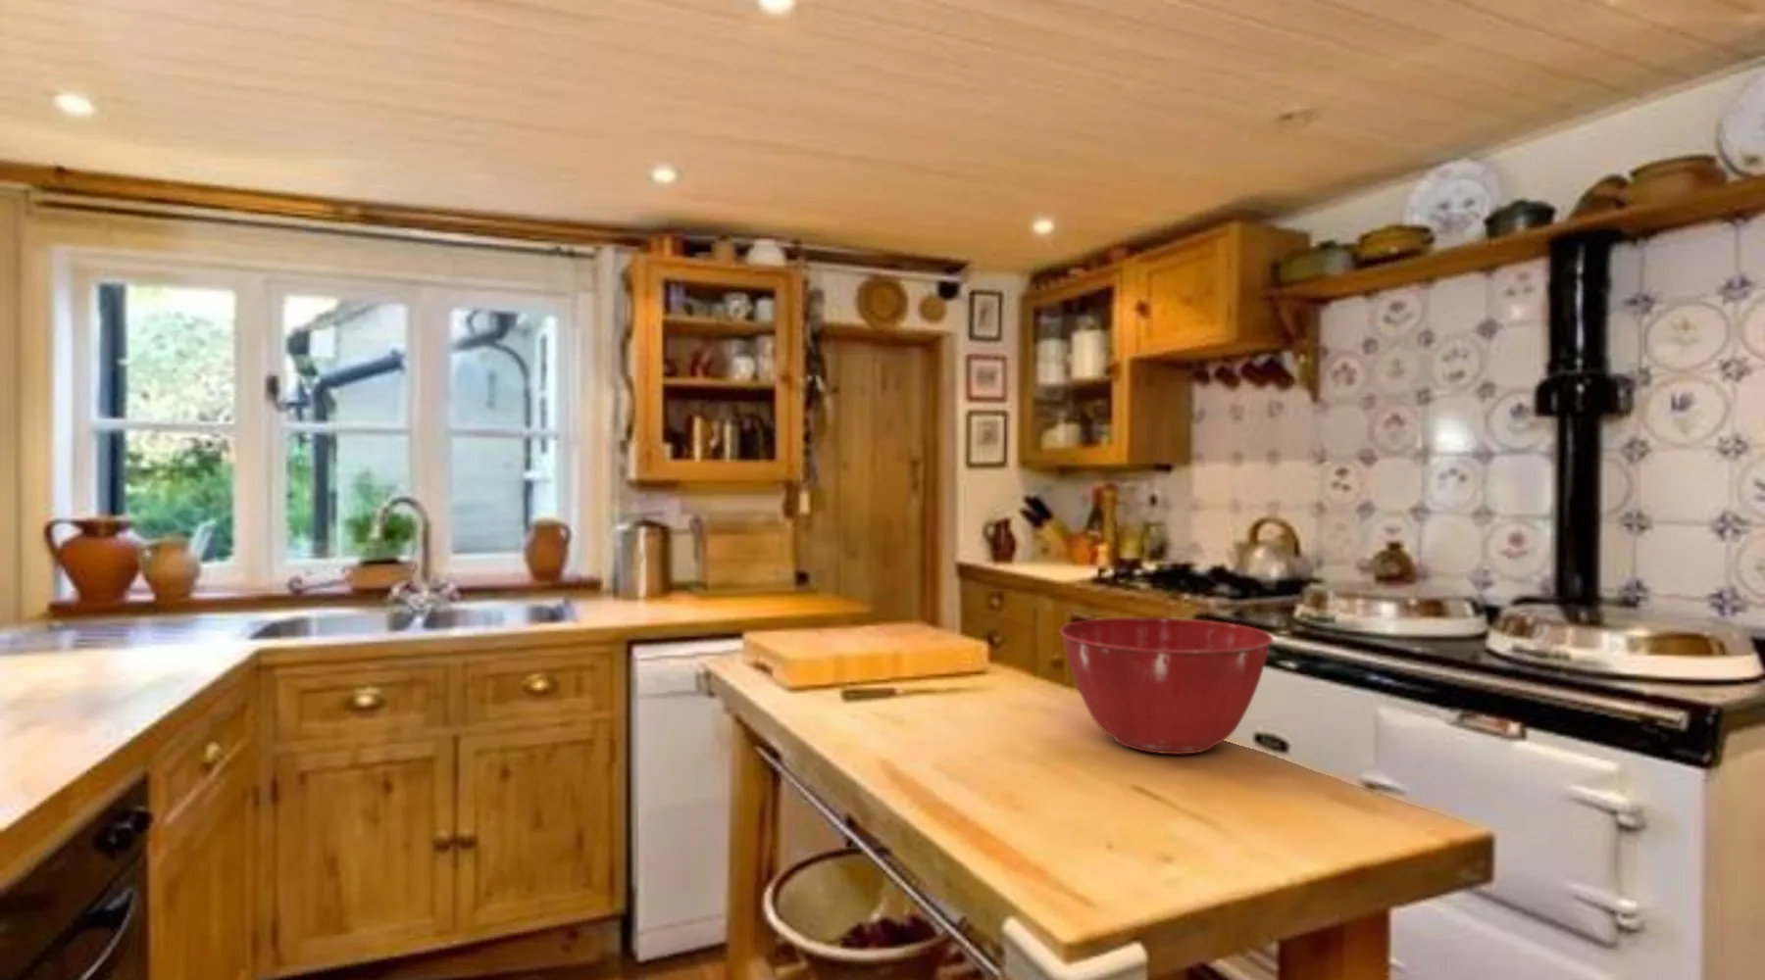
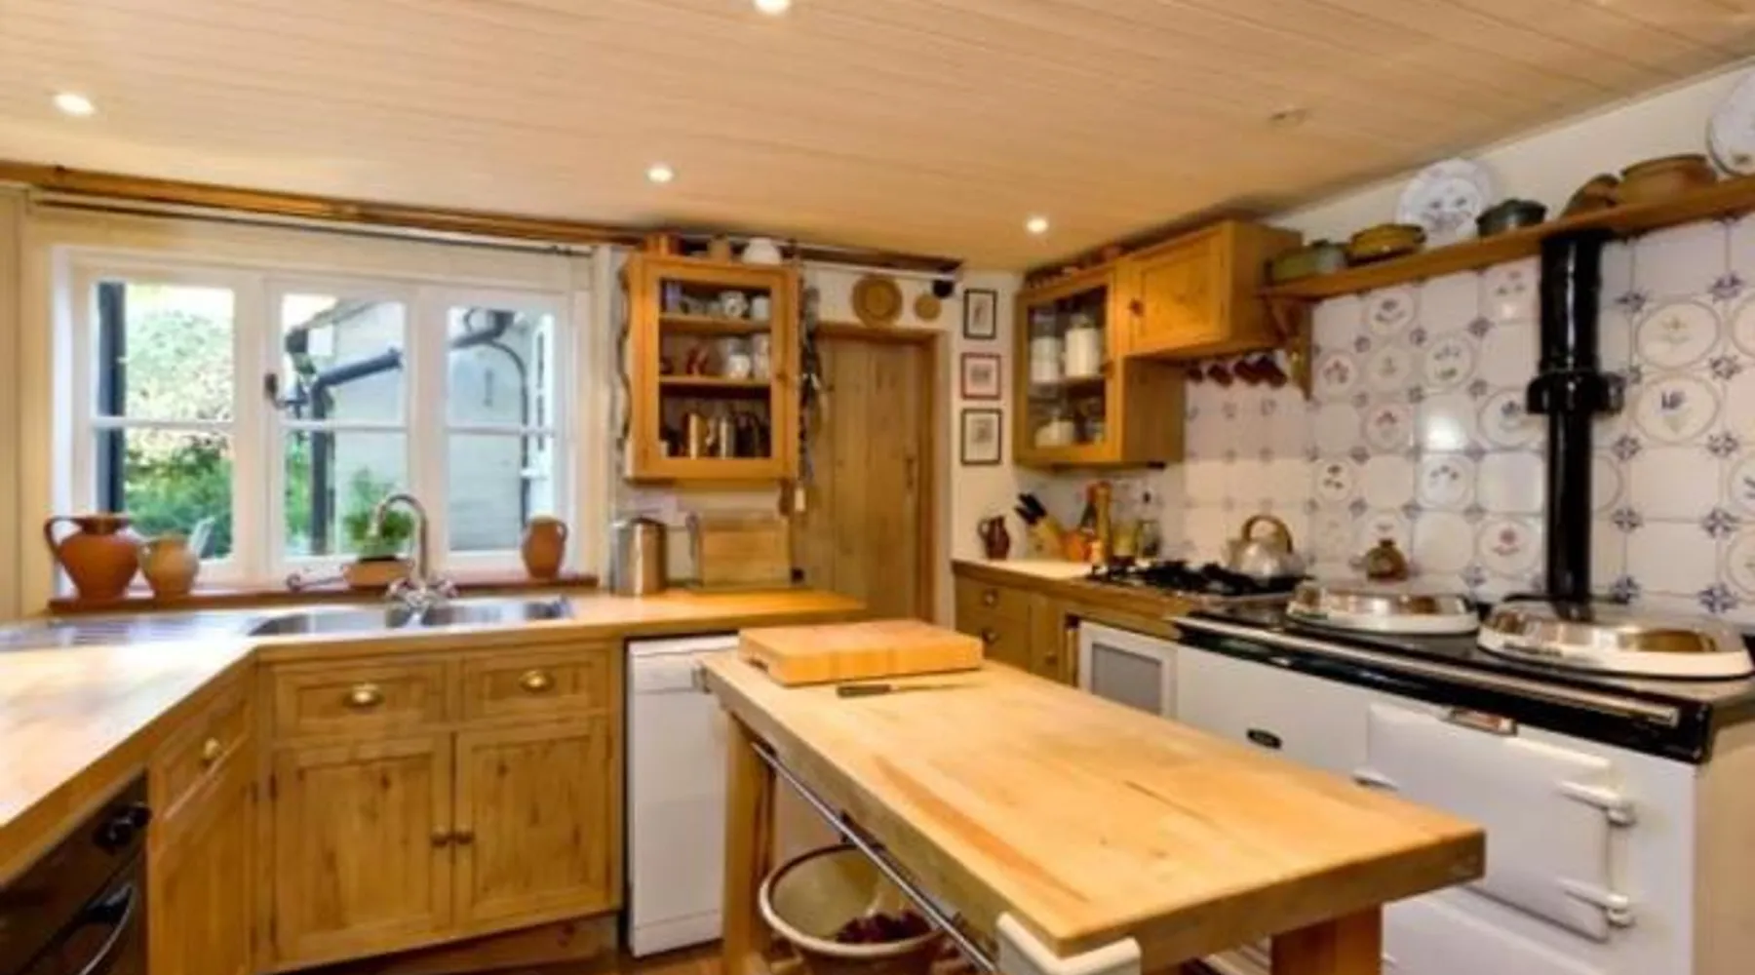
- mixing bowl (1161, 686)
